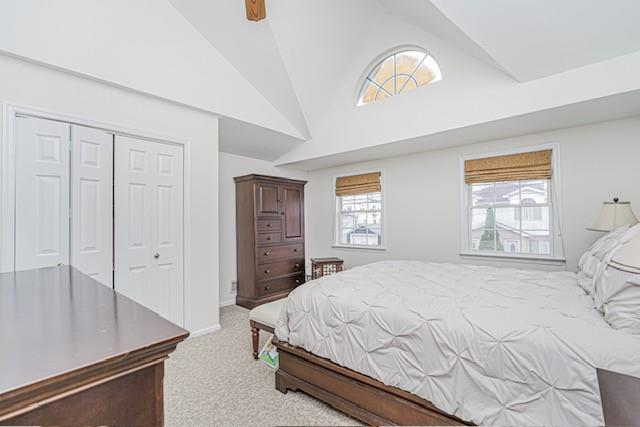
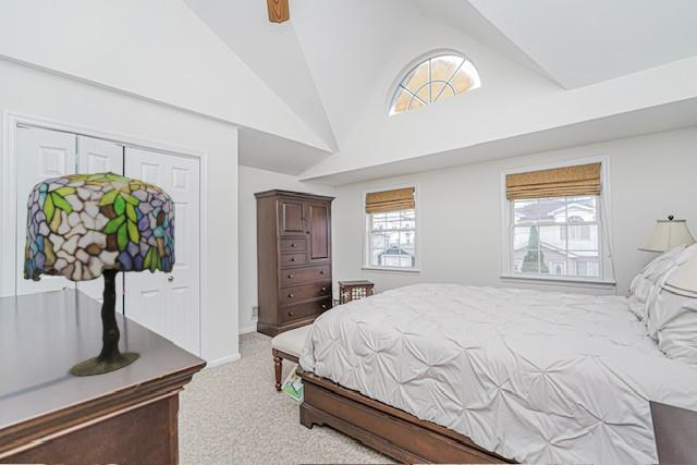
+ table lamp (109, 267)
